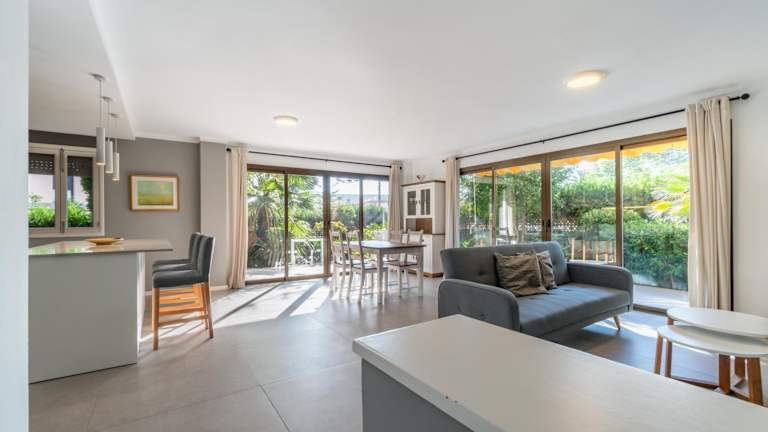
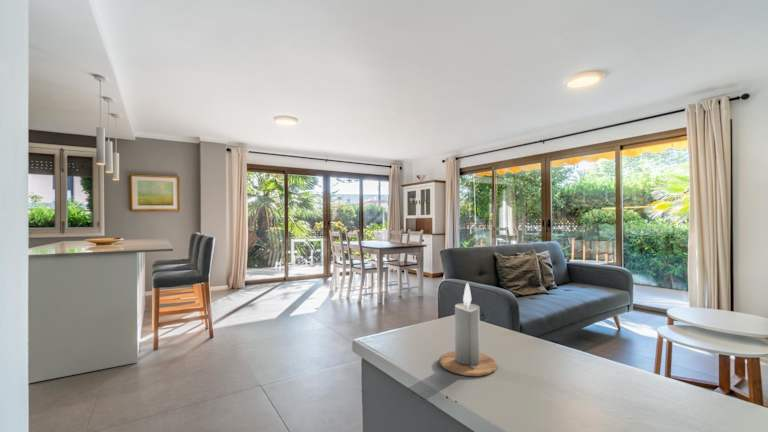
+ candle (467, 322)
